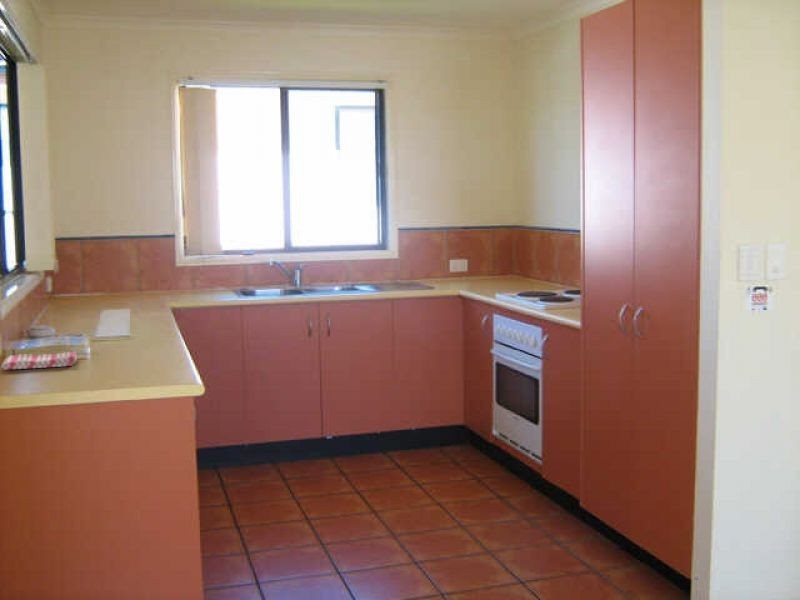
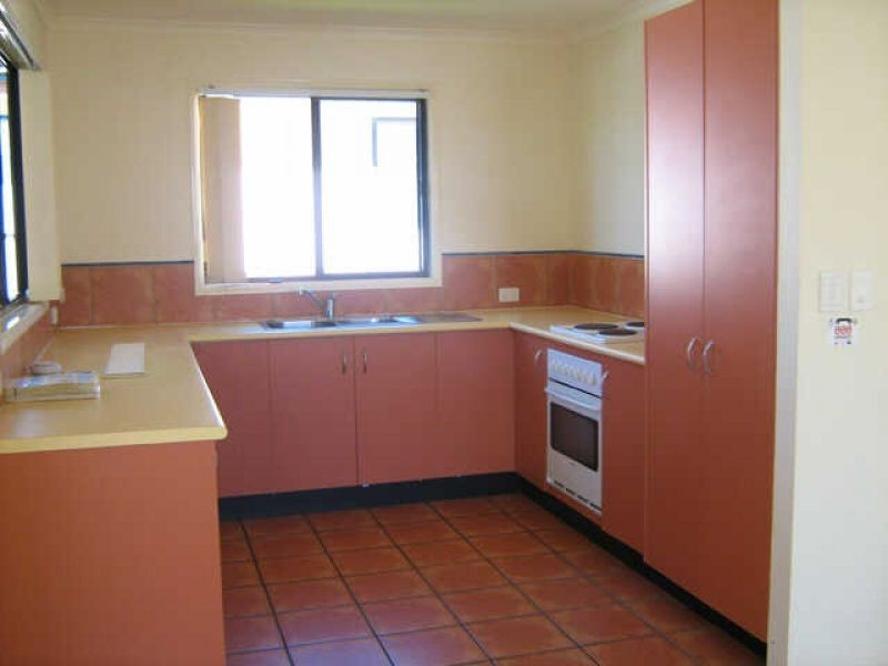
- dish towel (40, 359)
